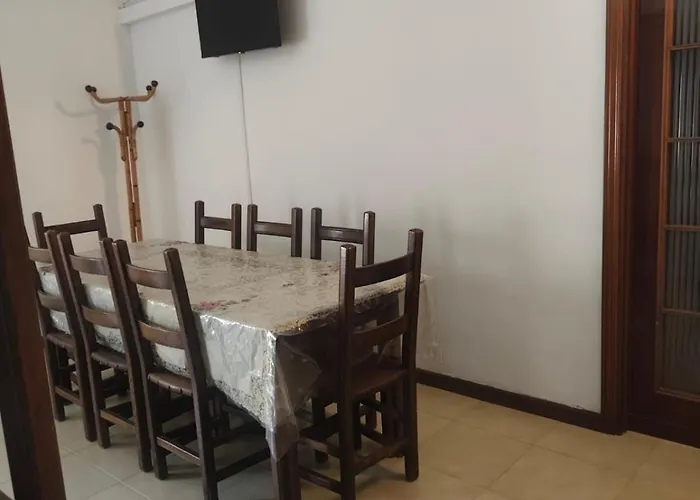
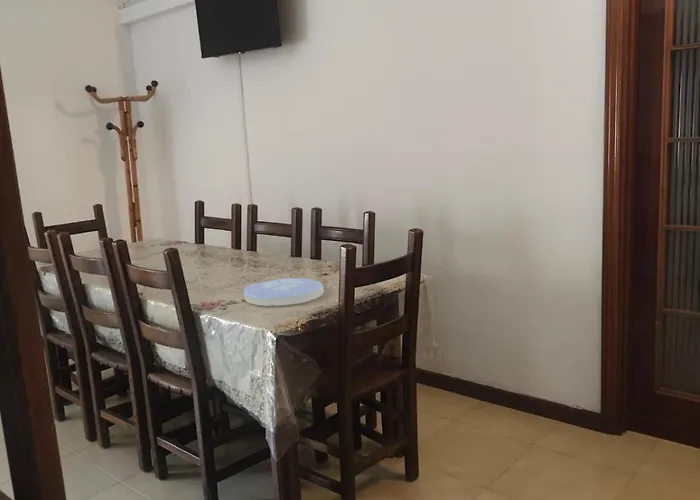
+ plate (283, 289)
